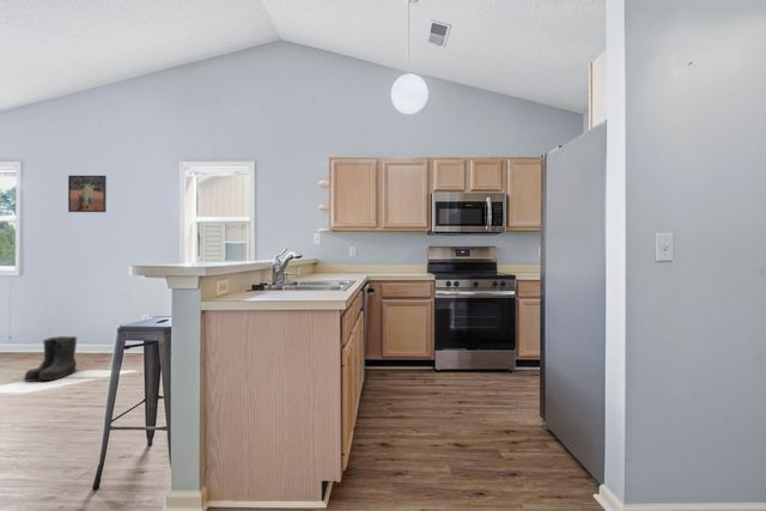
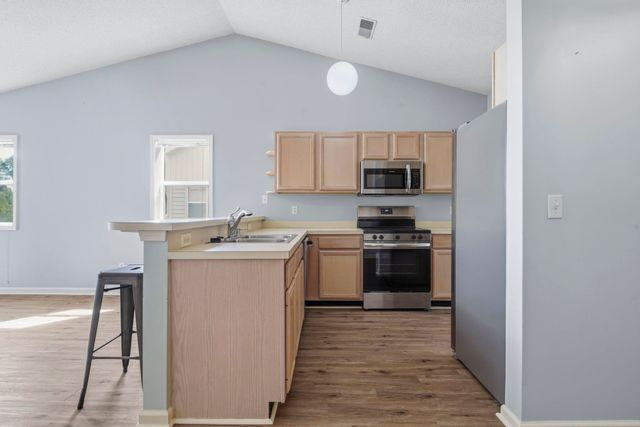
- boots (51, 357)
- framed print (86, 194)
